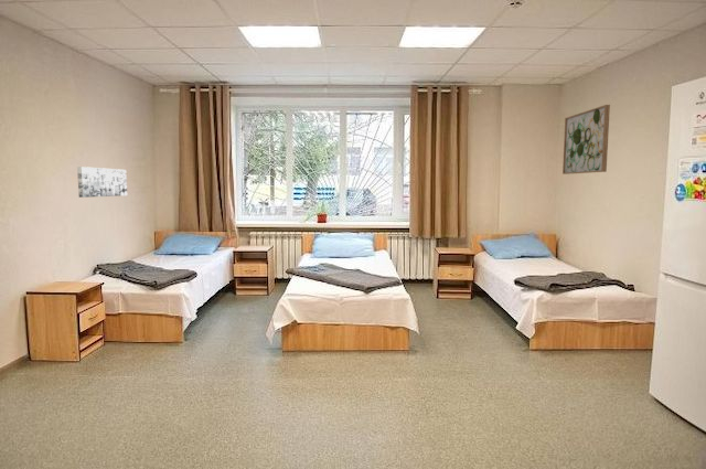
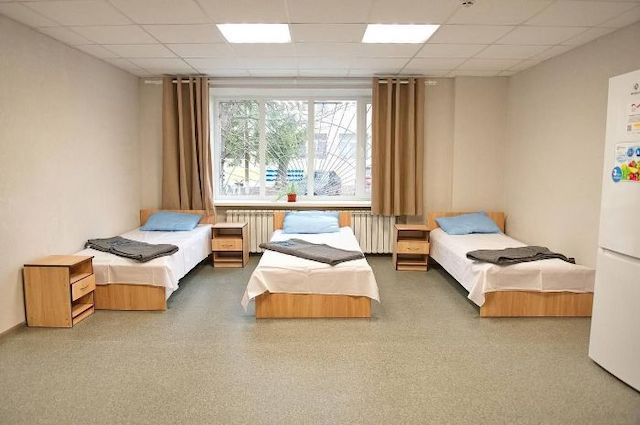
- wall art (582, 142)
- wall art (104, 182)
